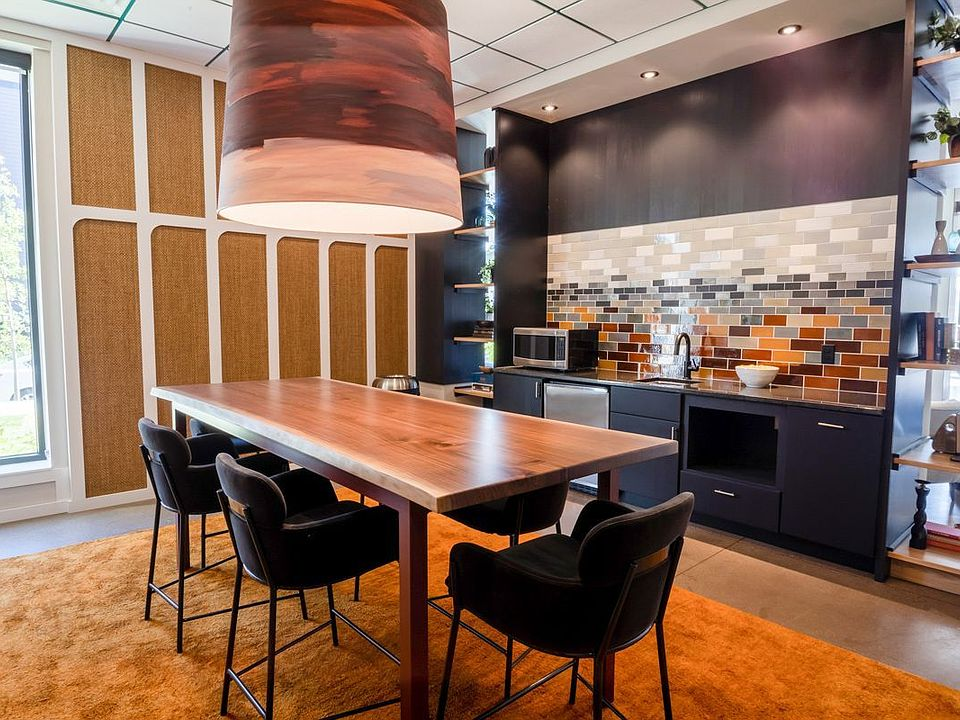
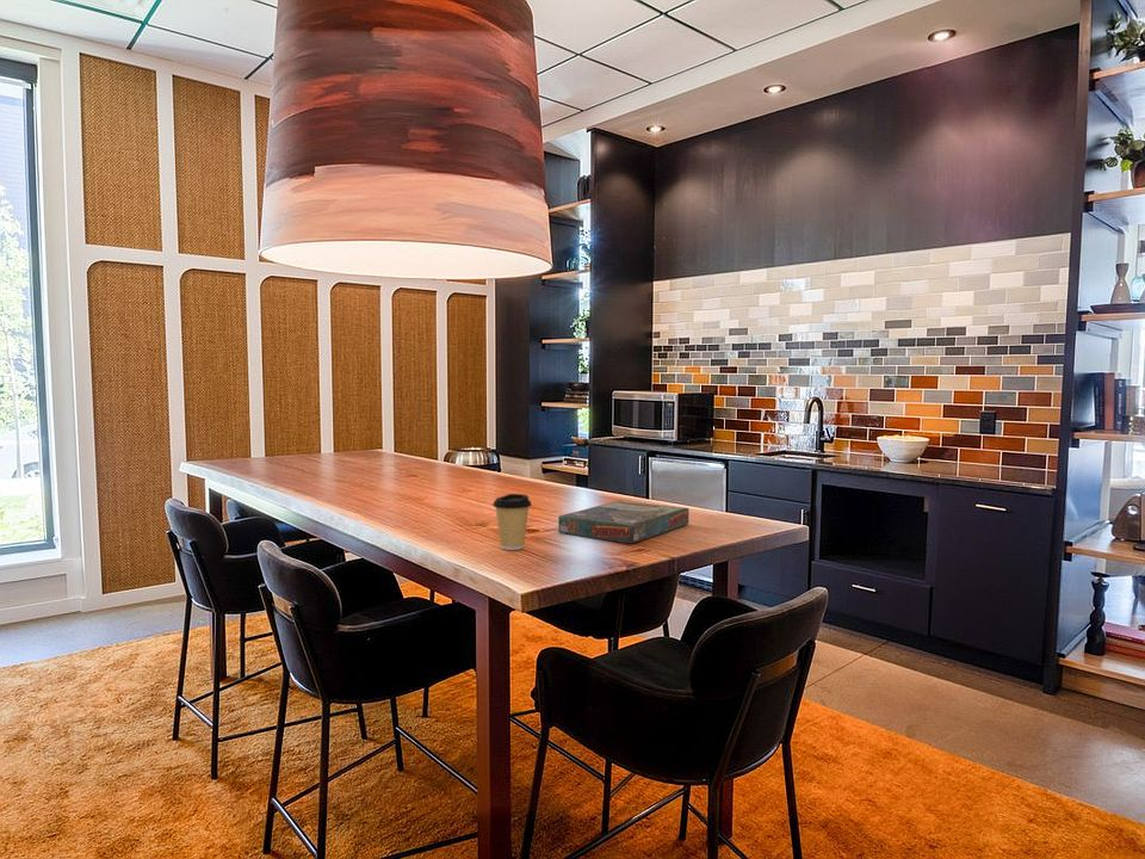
+ coffee cup (512, 521)
+ board game (625, 519)
